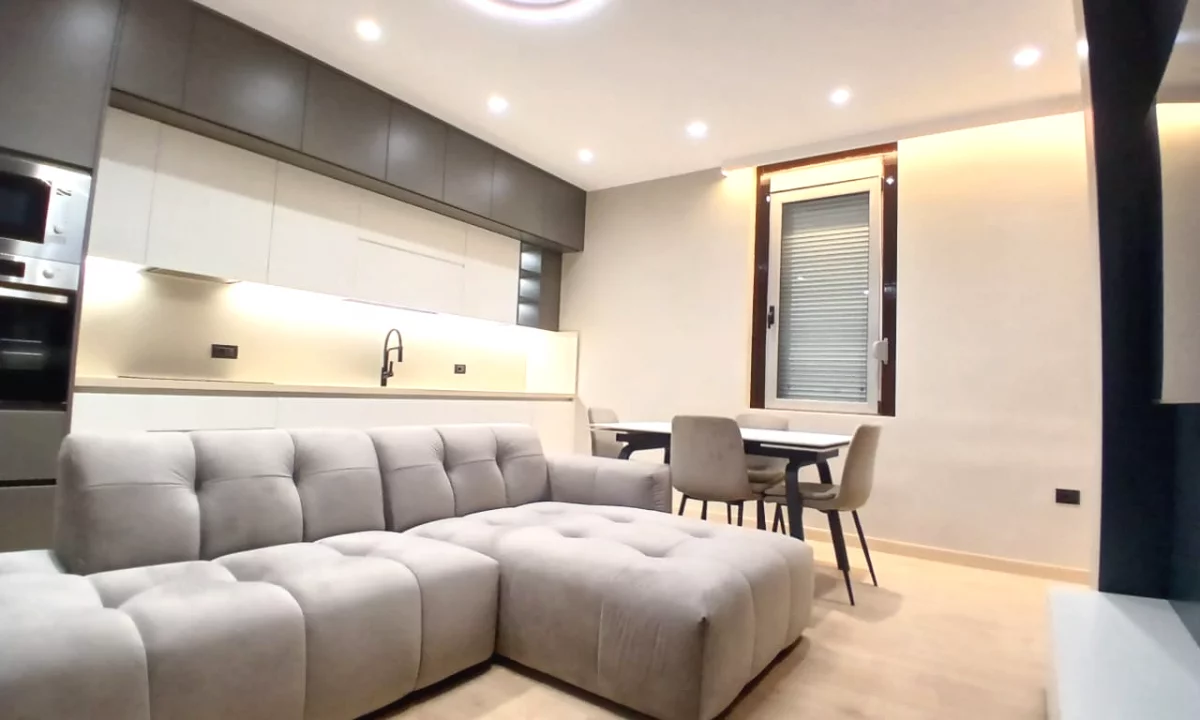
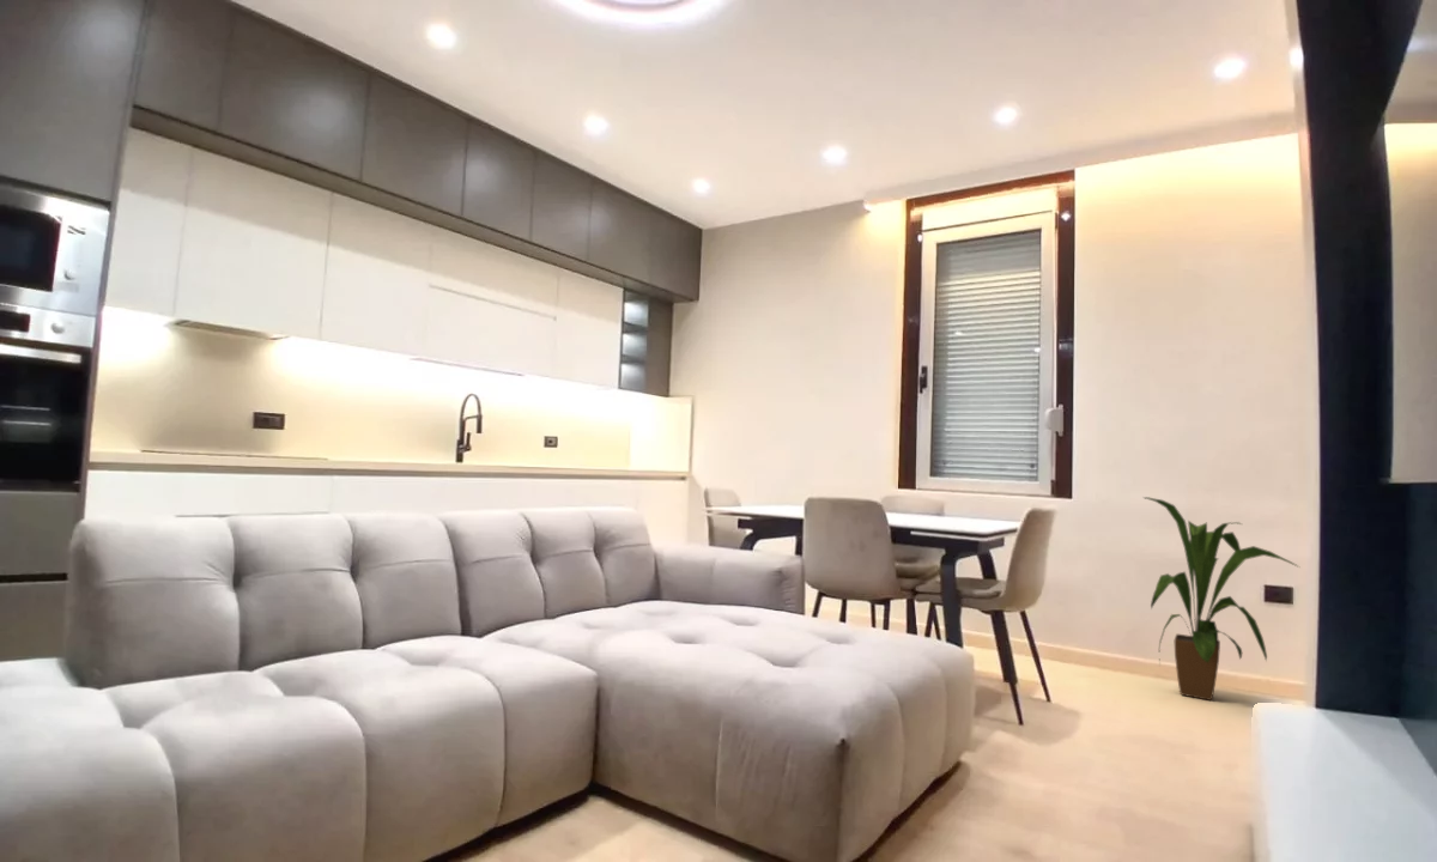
+ house plant (1219, 600)
